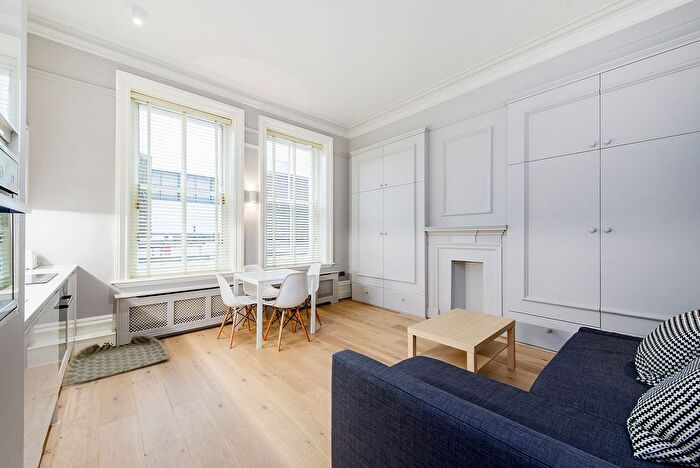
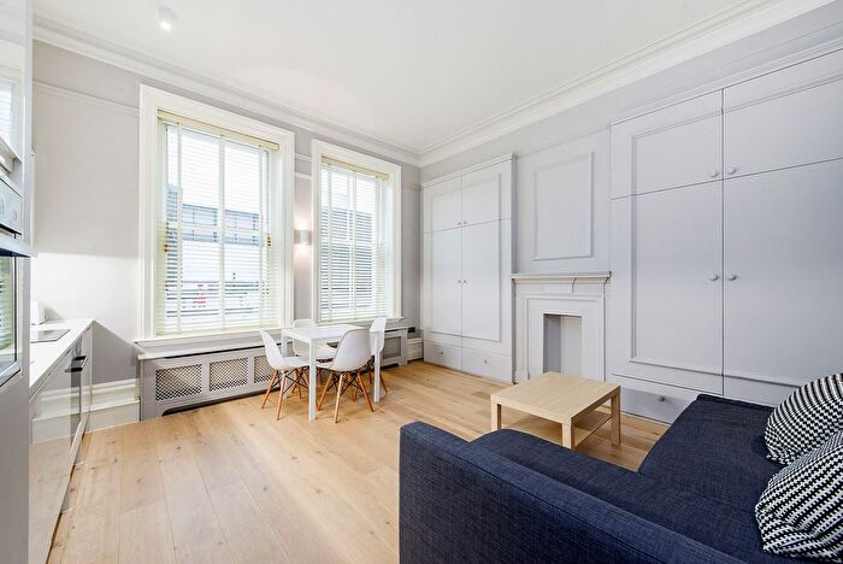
- woven basket (118, 354)
